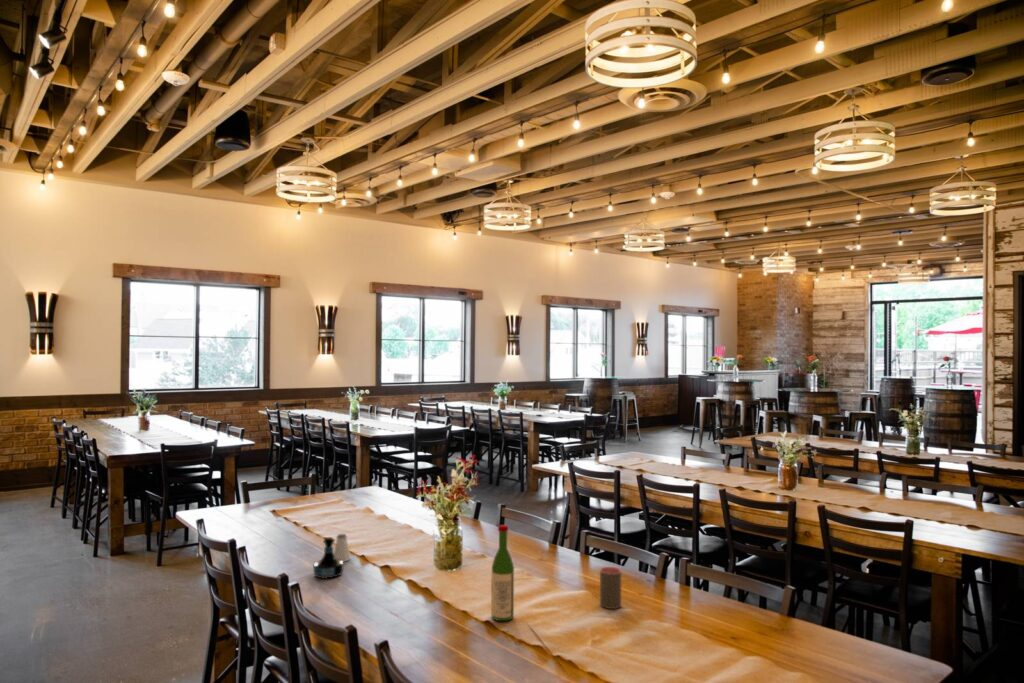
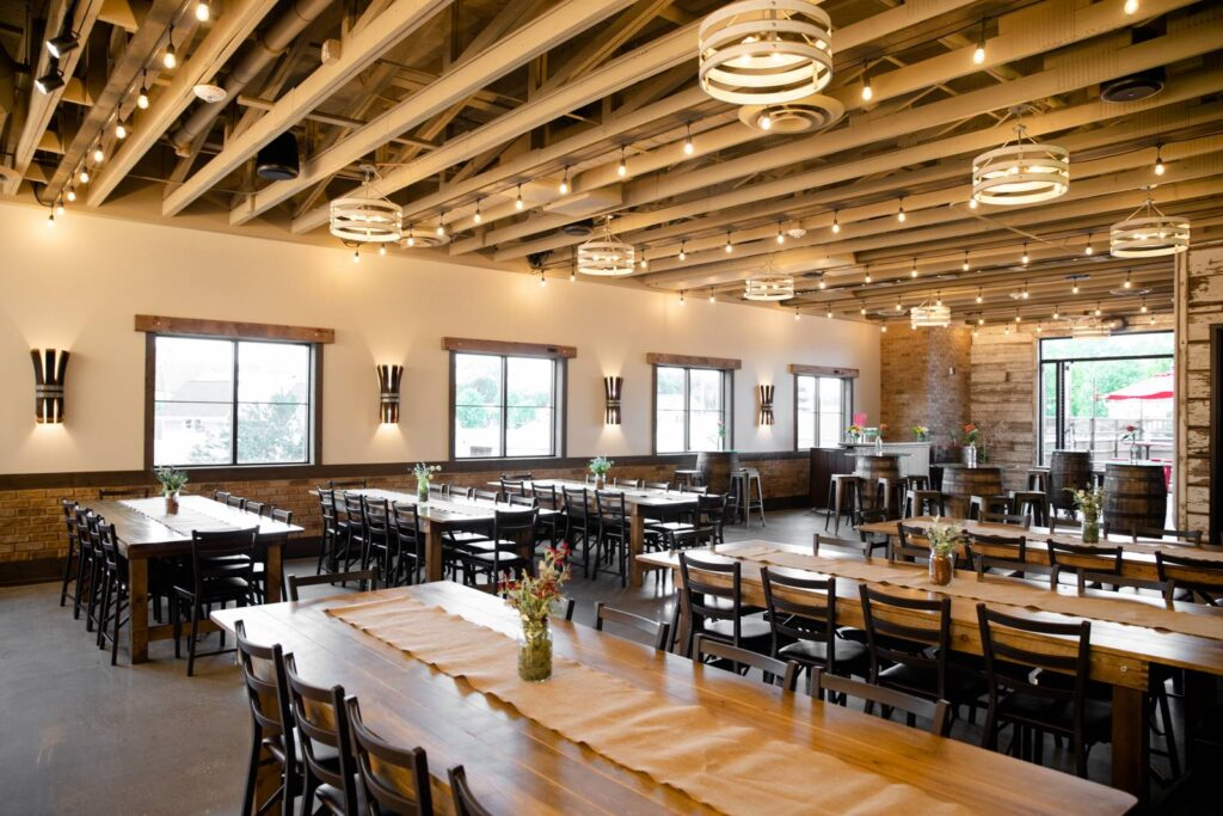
- tequila bottle (328, 556)
- cup (610, 587)
- saltshaker (341, 547)
- wine bottle (502, 571)
